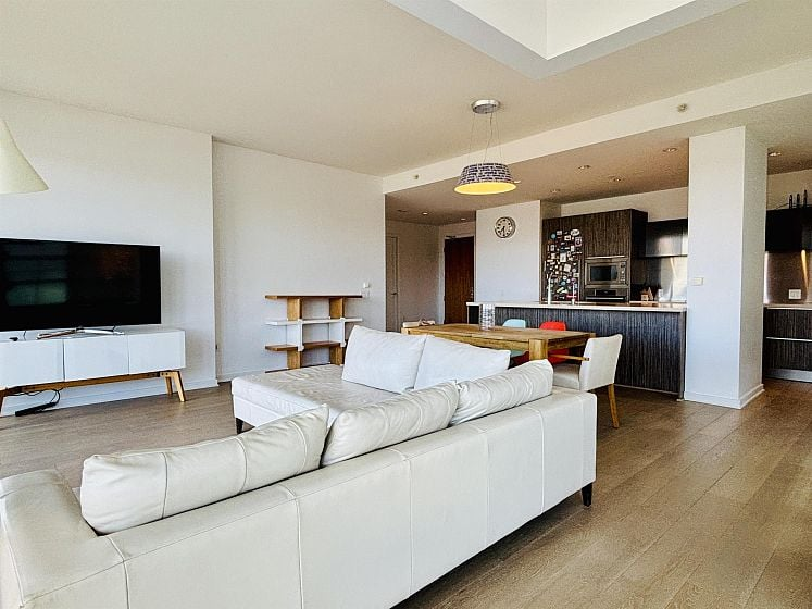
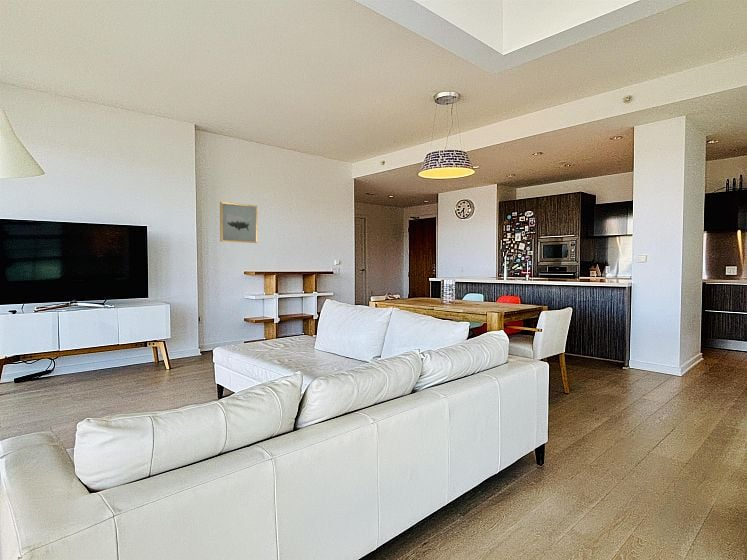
+ wall art (239, 223)
